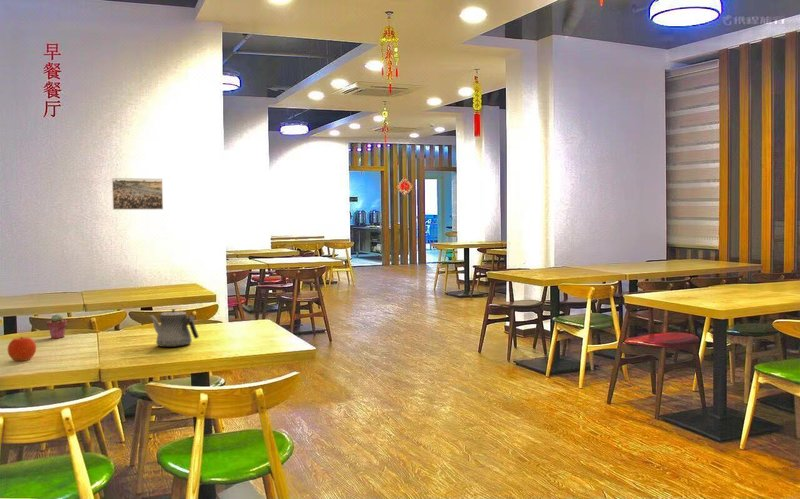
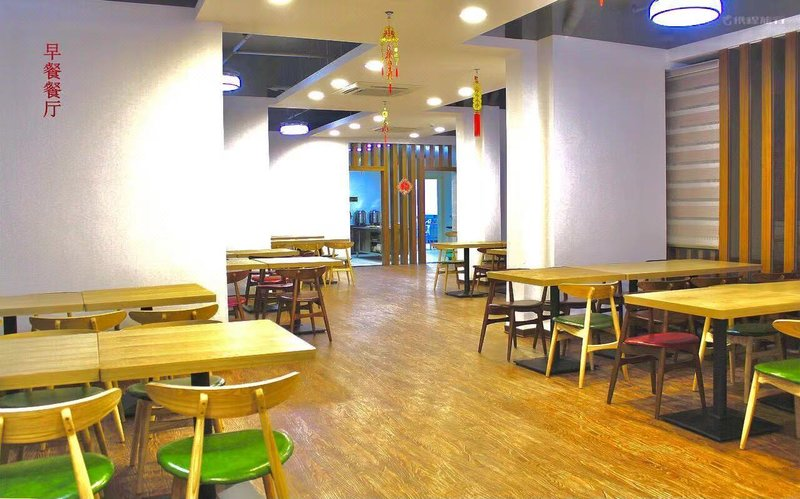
- potted succulent (57, 326)
- teapot (173, 326)
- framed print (137, 194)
- fruit (22, 349)
